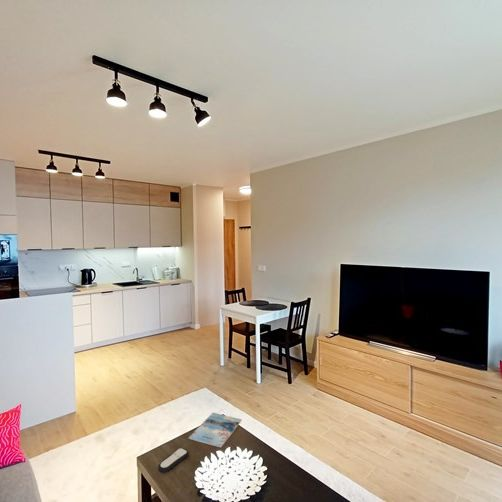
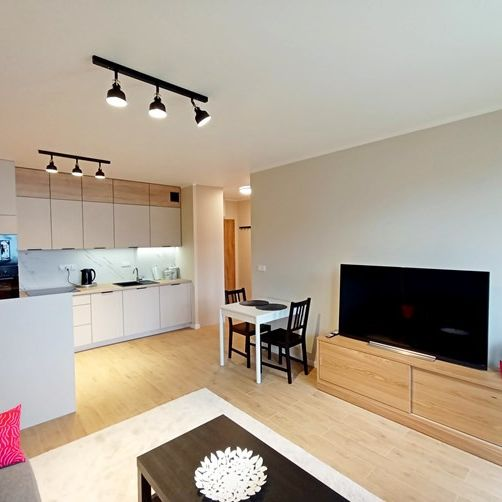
- magazine (216, 428)
- remote control (173, 459)
